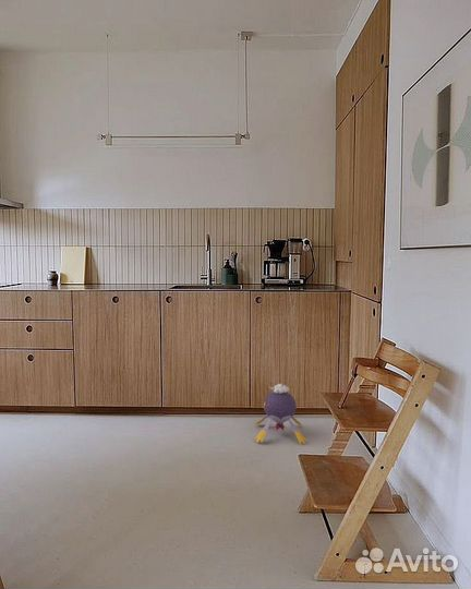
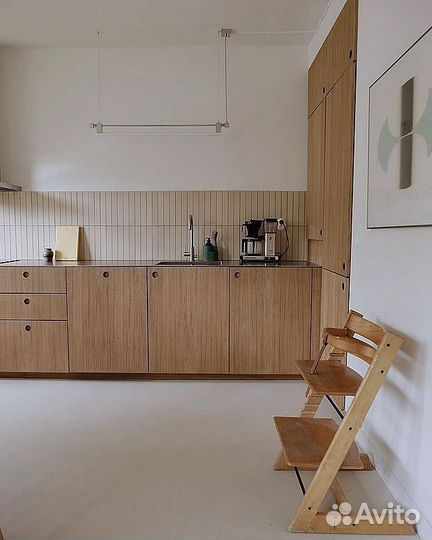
- plush toy (279, 409)
